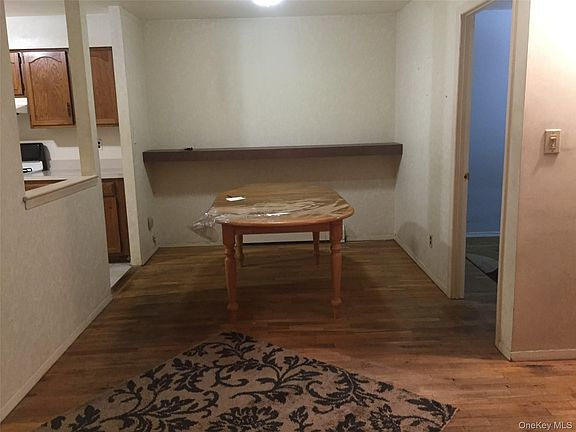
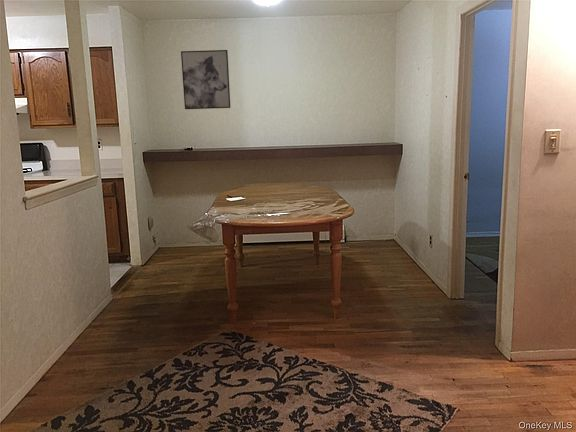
+ wall art (206, 80)
